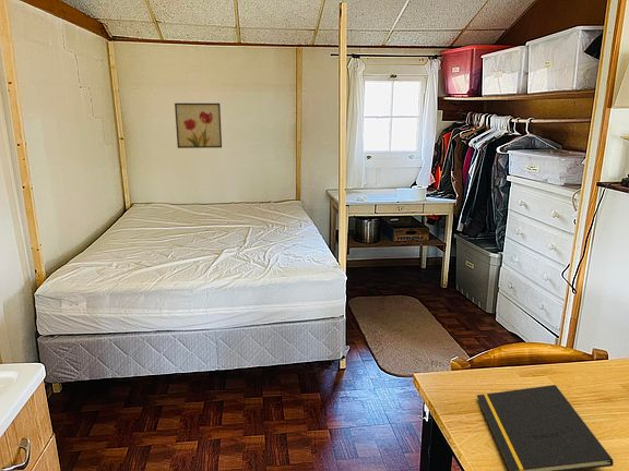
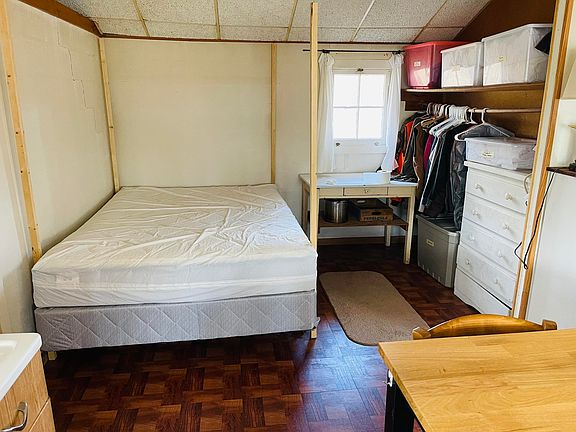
- wall art (199, 125)
- notepad (535, 425)
